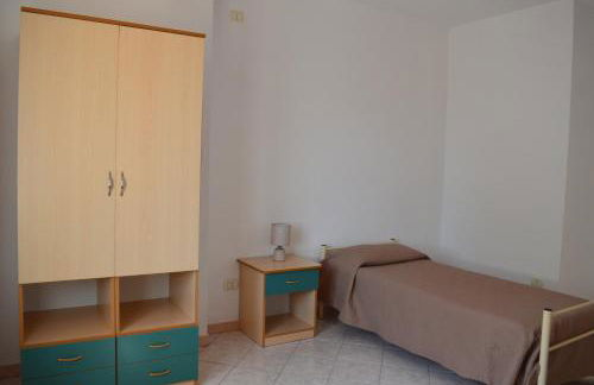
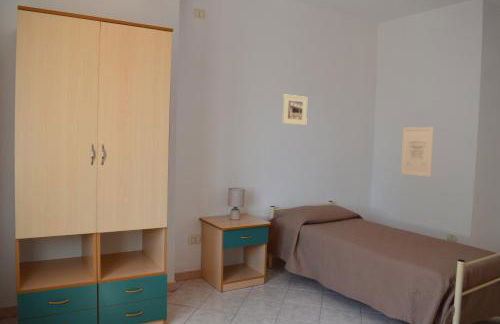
+ wall art (416, 151)
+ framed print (295, 110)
